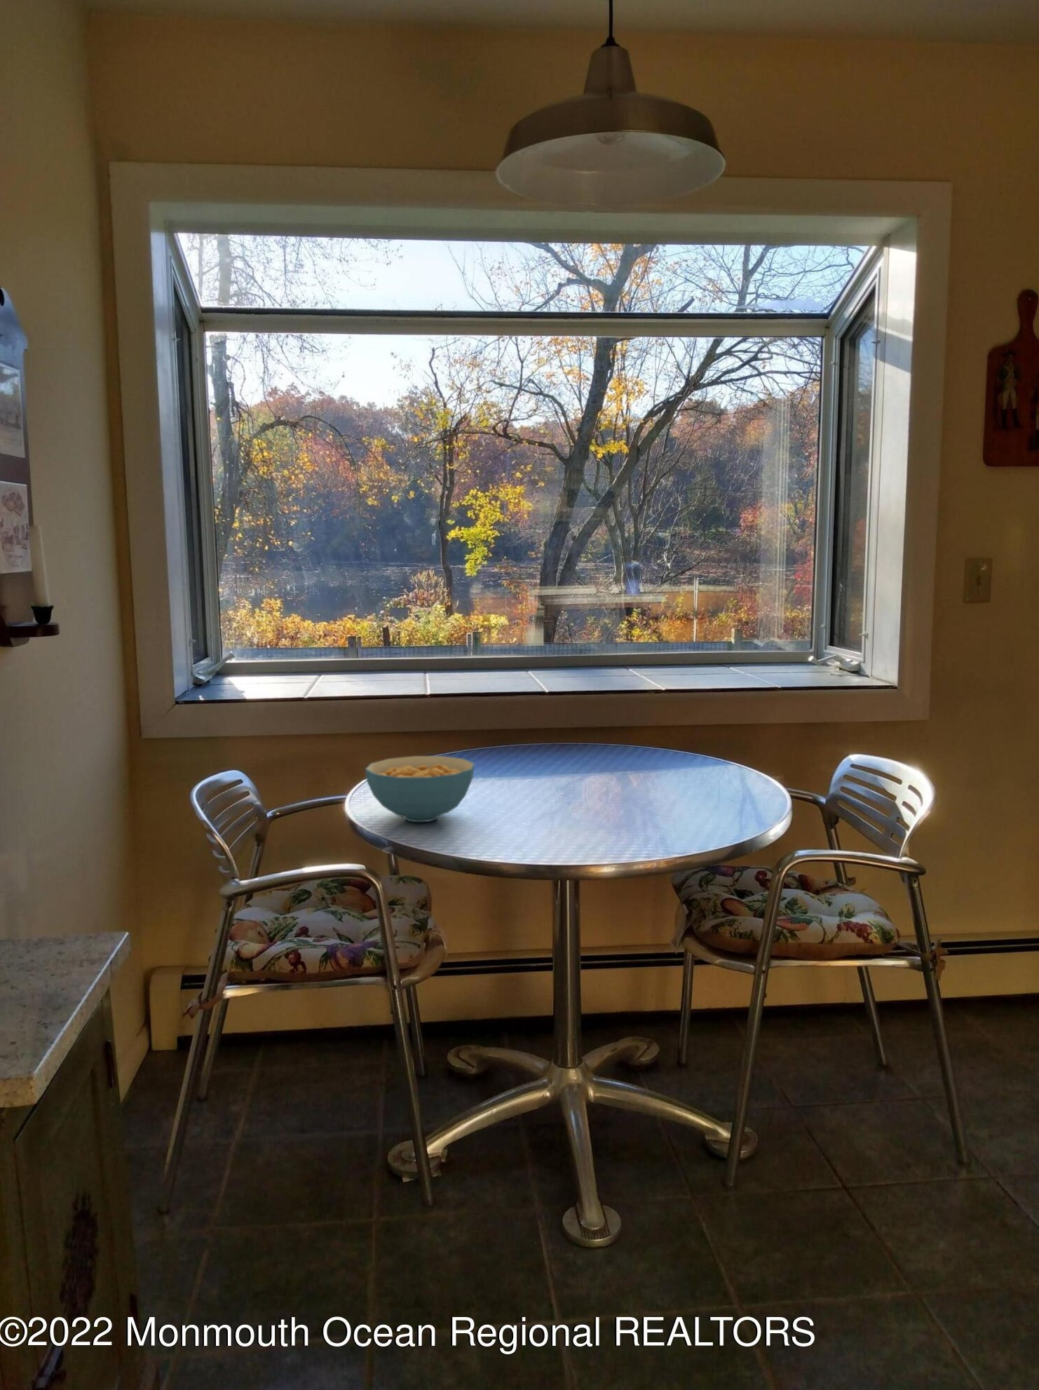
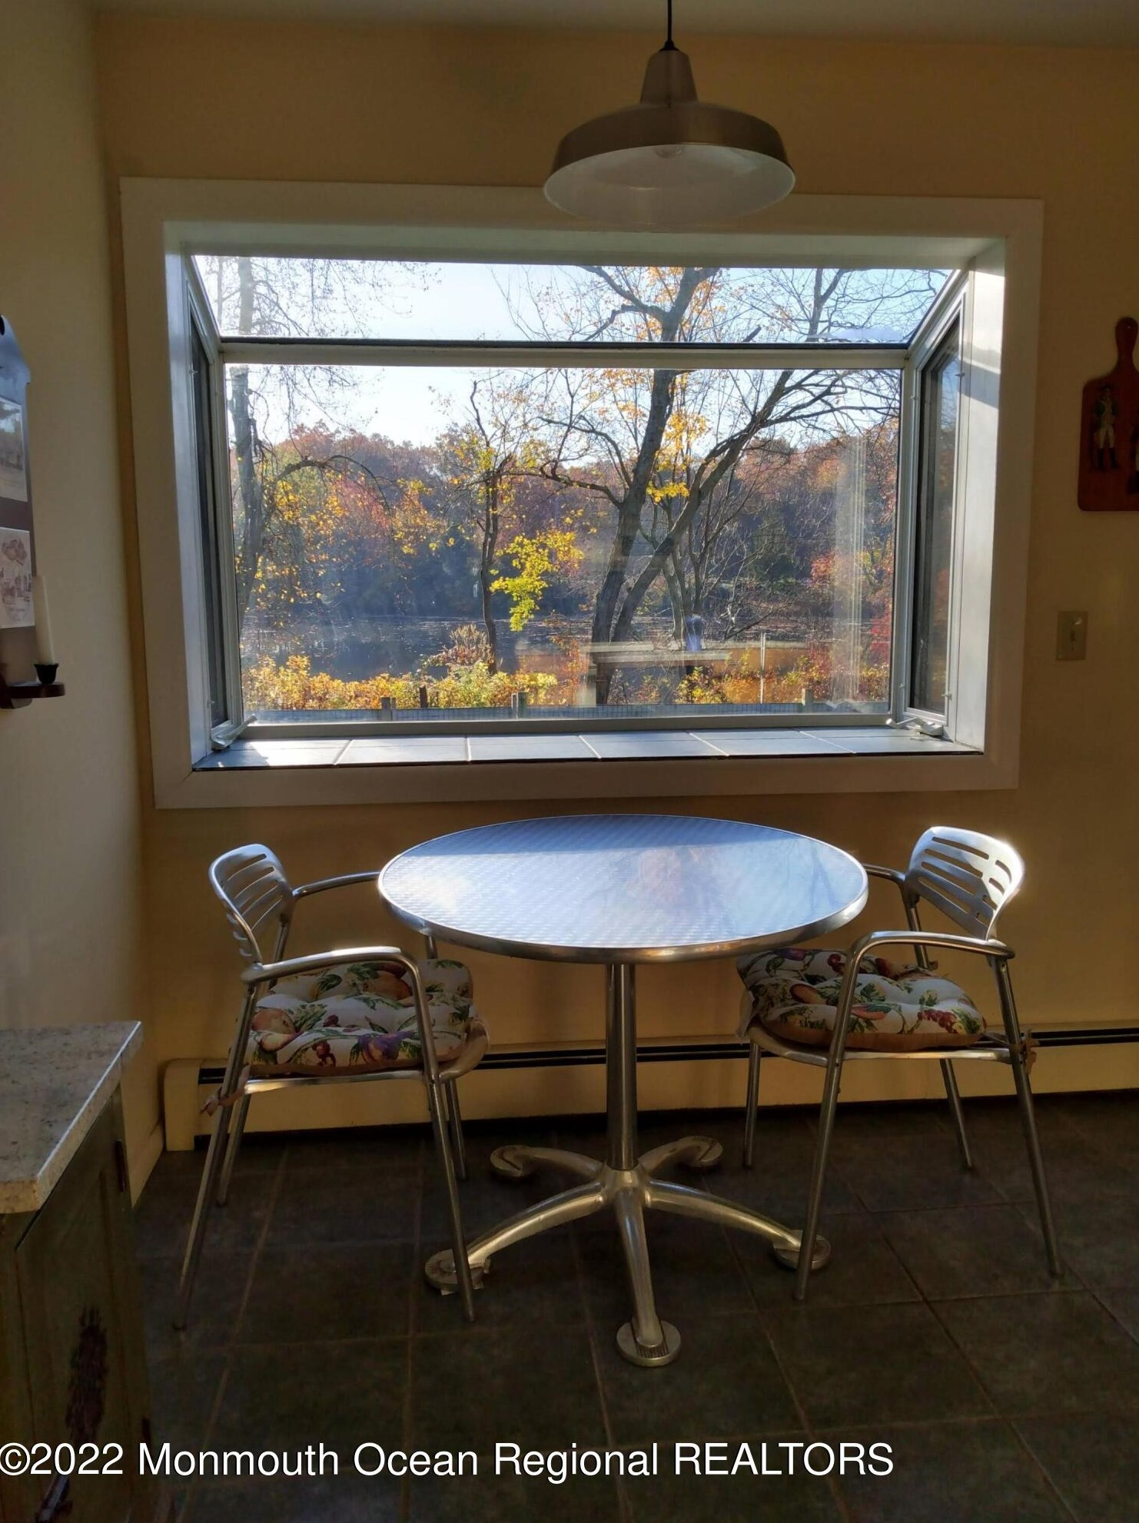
- cereal bowl (420, 792)
